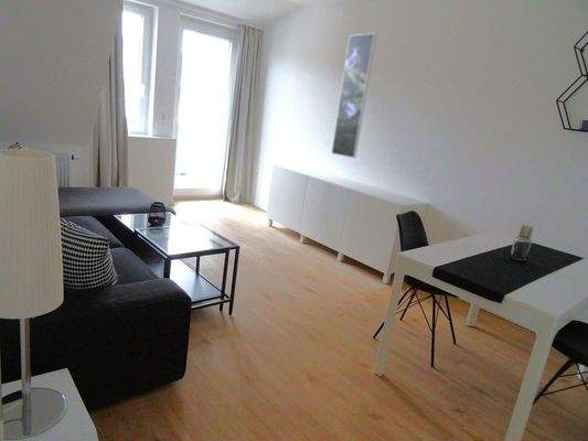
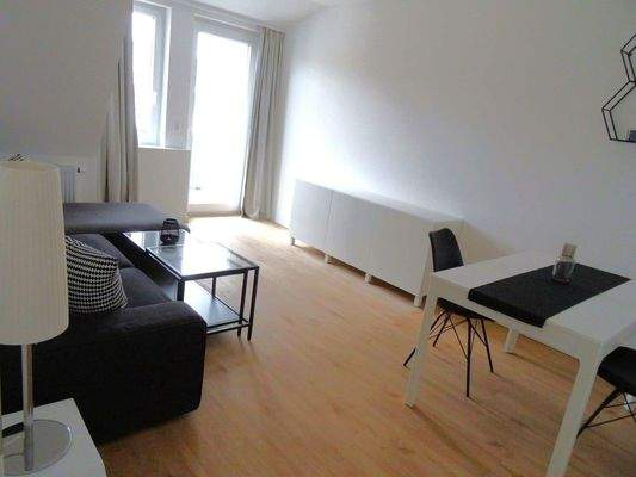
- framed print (352, 97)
